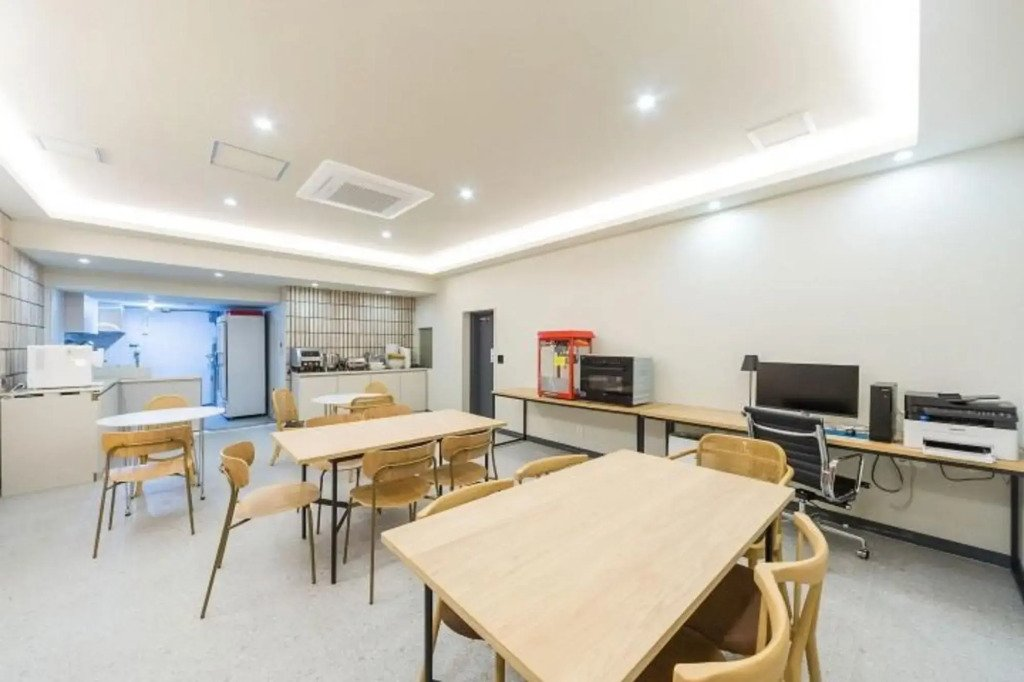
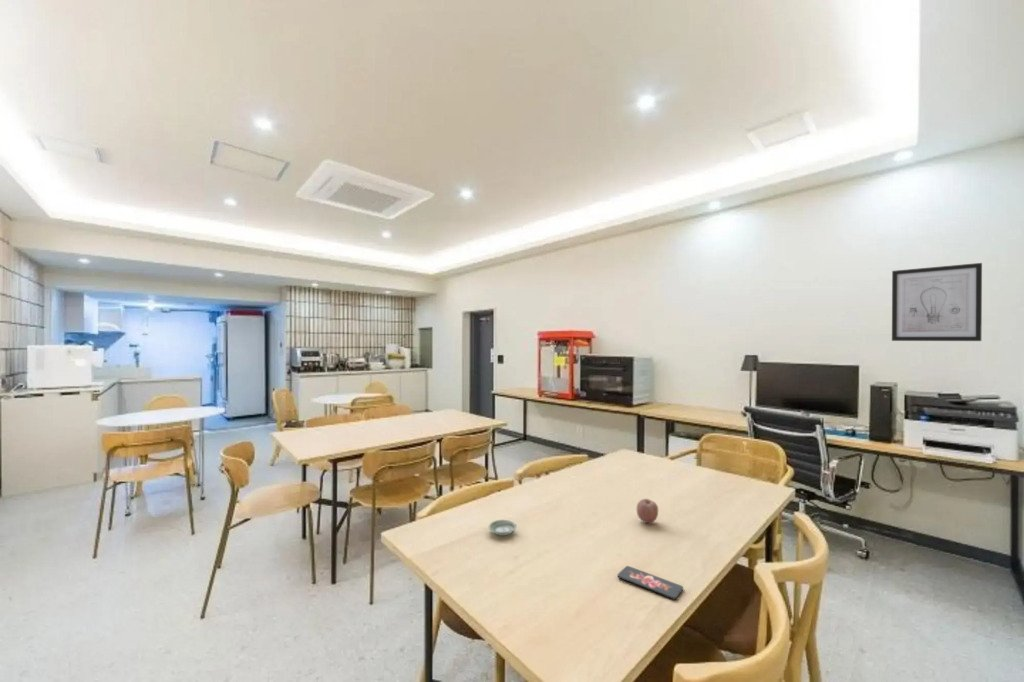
+ saucer (502, 529)
+ smartphone (649, 581)
+ fruit (647, 511)
+ wall art (934, 304)
